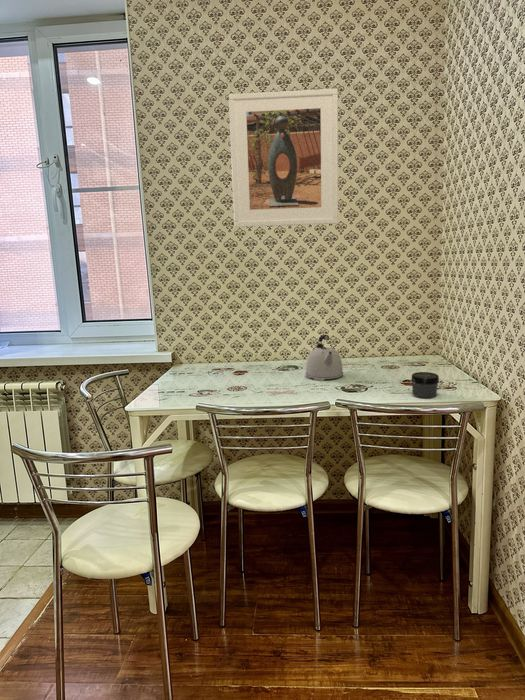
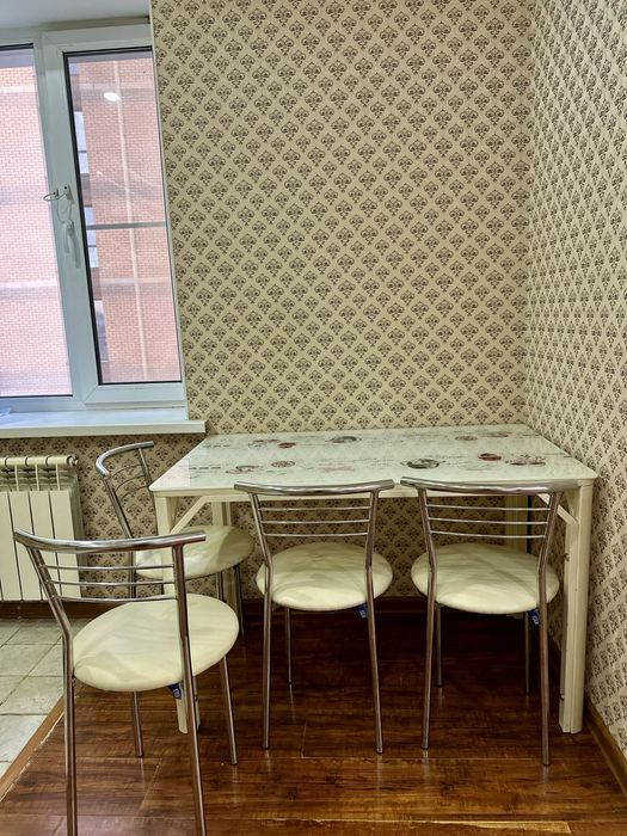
- kettle (324, 355)
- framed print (284, 160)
- jar (424, 385)
